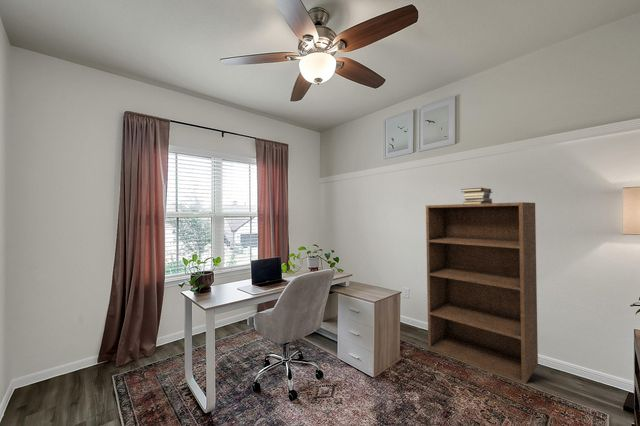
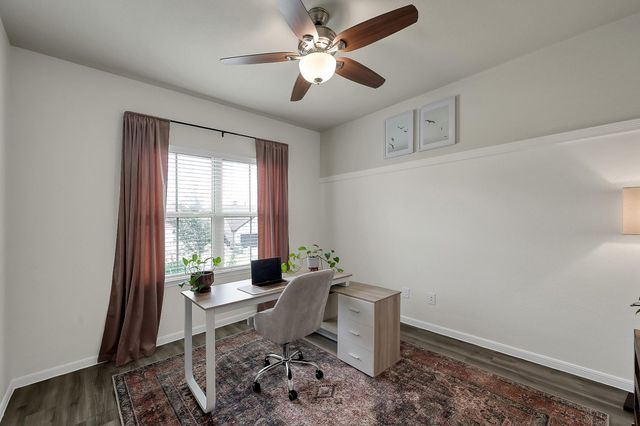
- bookshelf (478, 280)
- book stack (476, 196)
